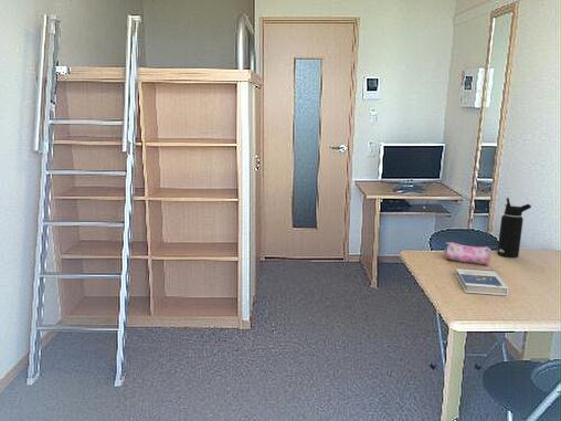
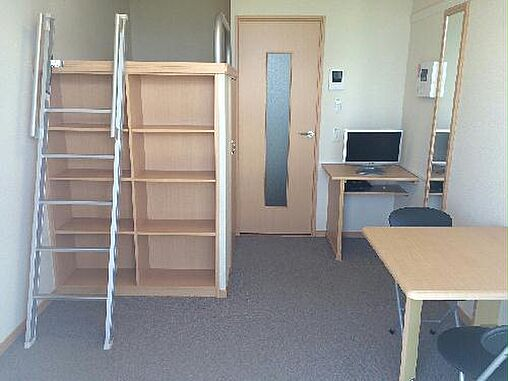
- hardback book (479, 281)
- pencil case (467, 253)
- water bottle (514, 227)
